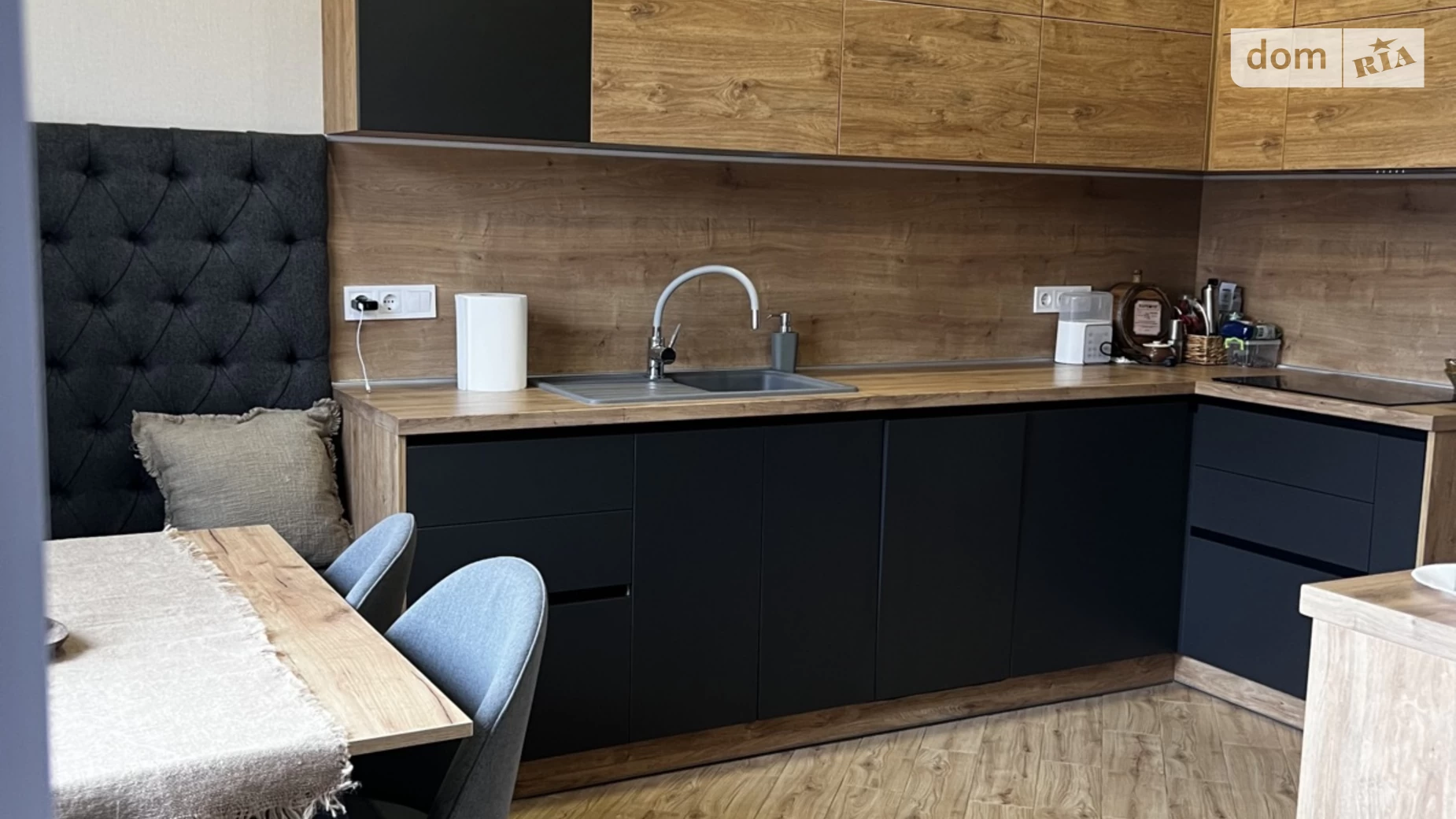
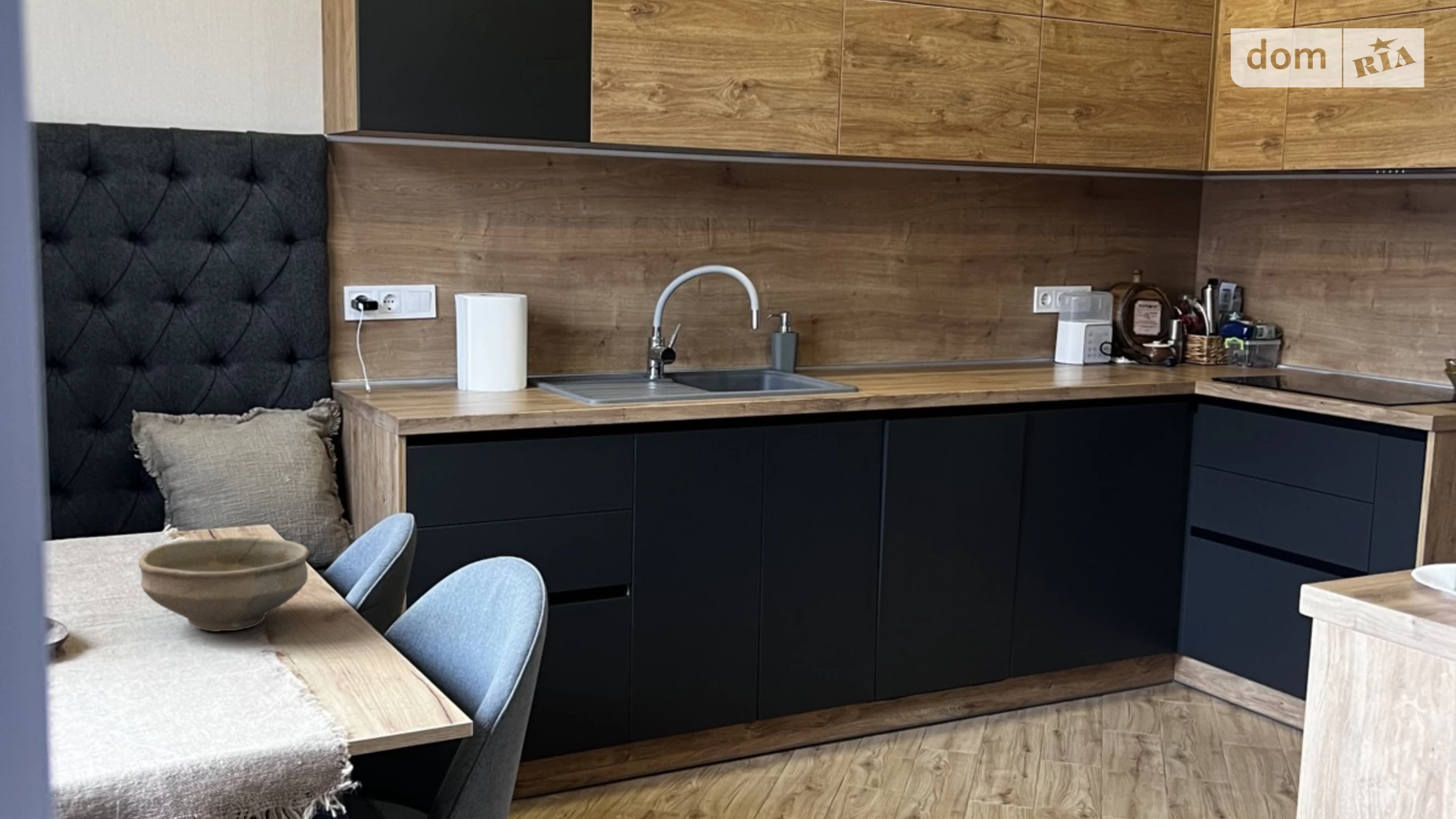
+ bowl (225, 587)
